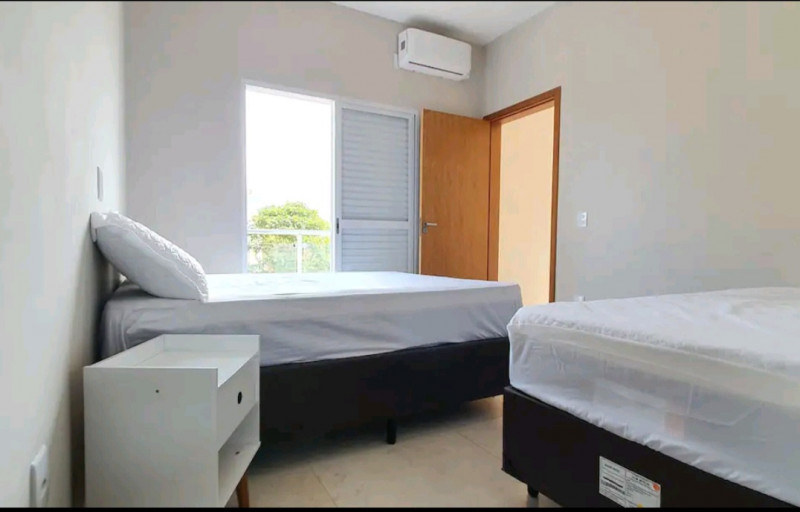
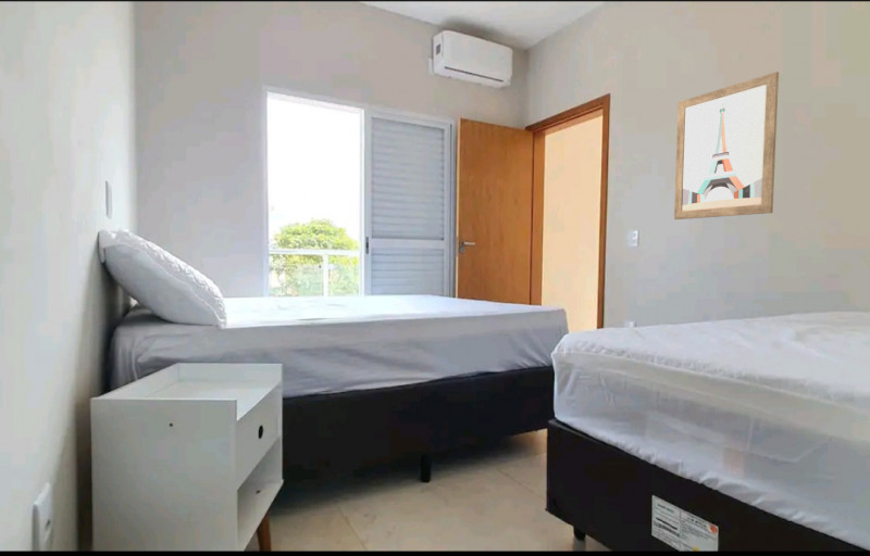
+ wall art (721, 152)
